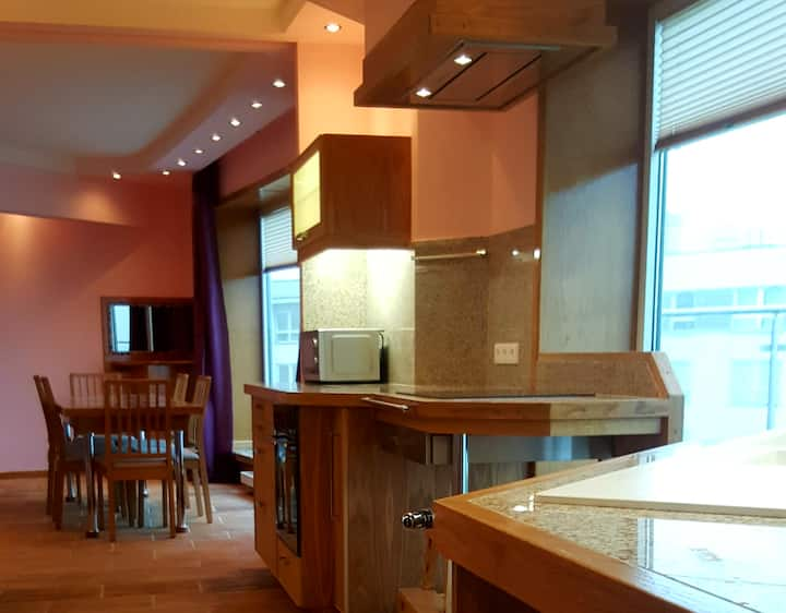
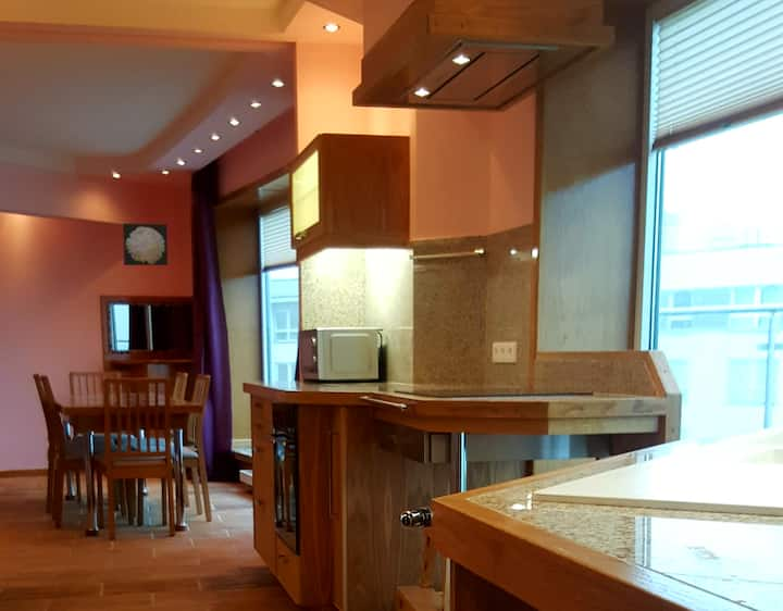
+ wall art (145, 245)
